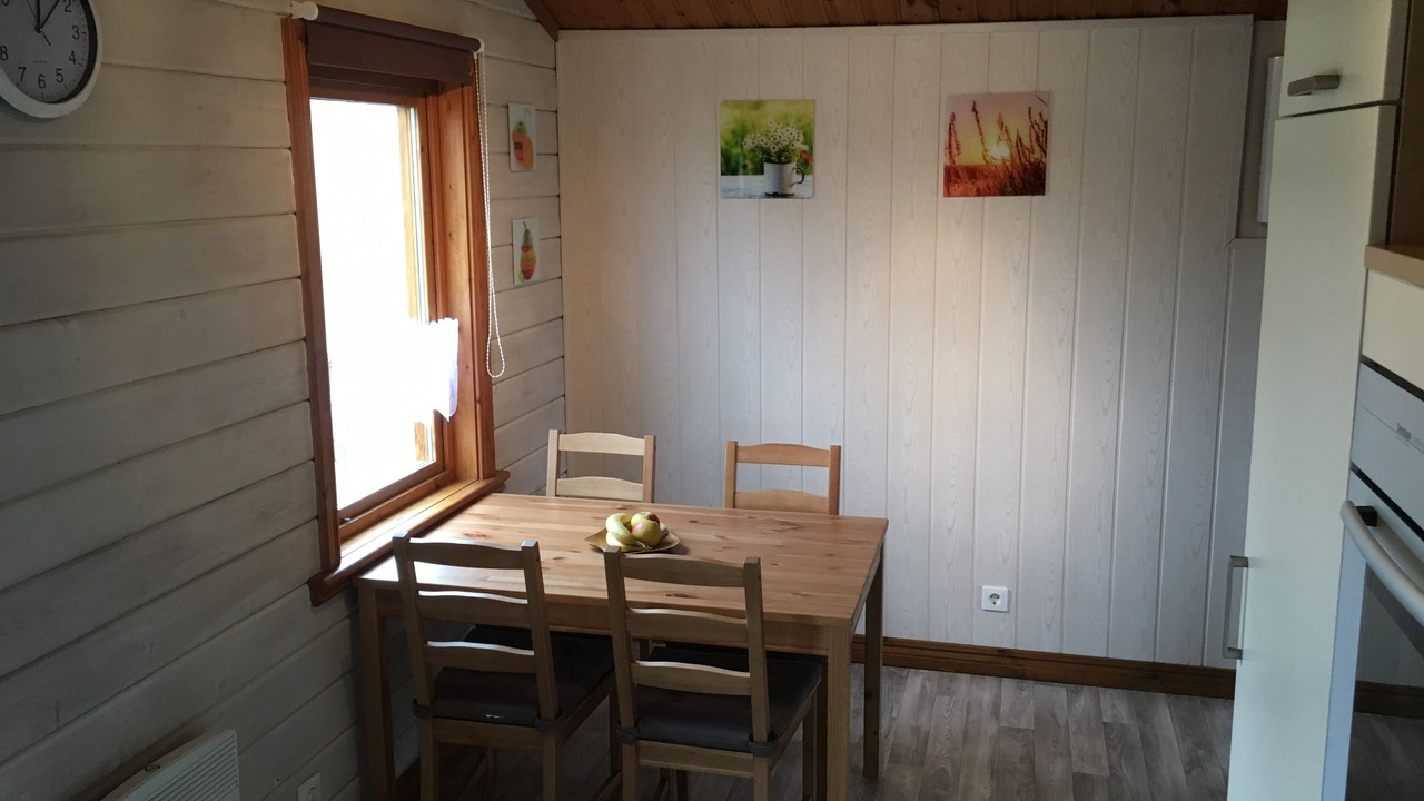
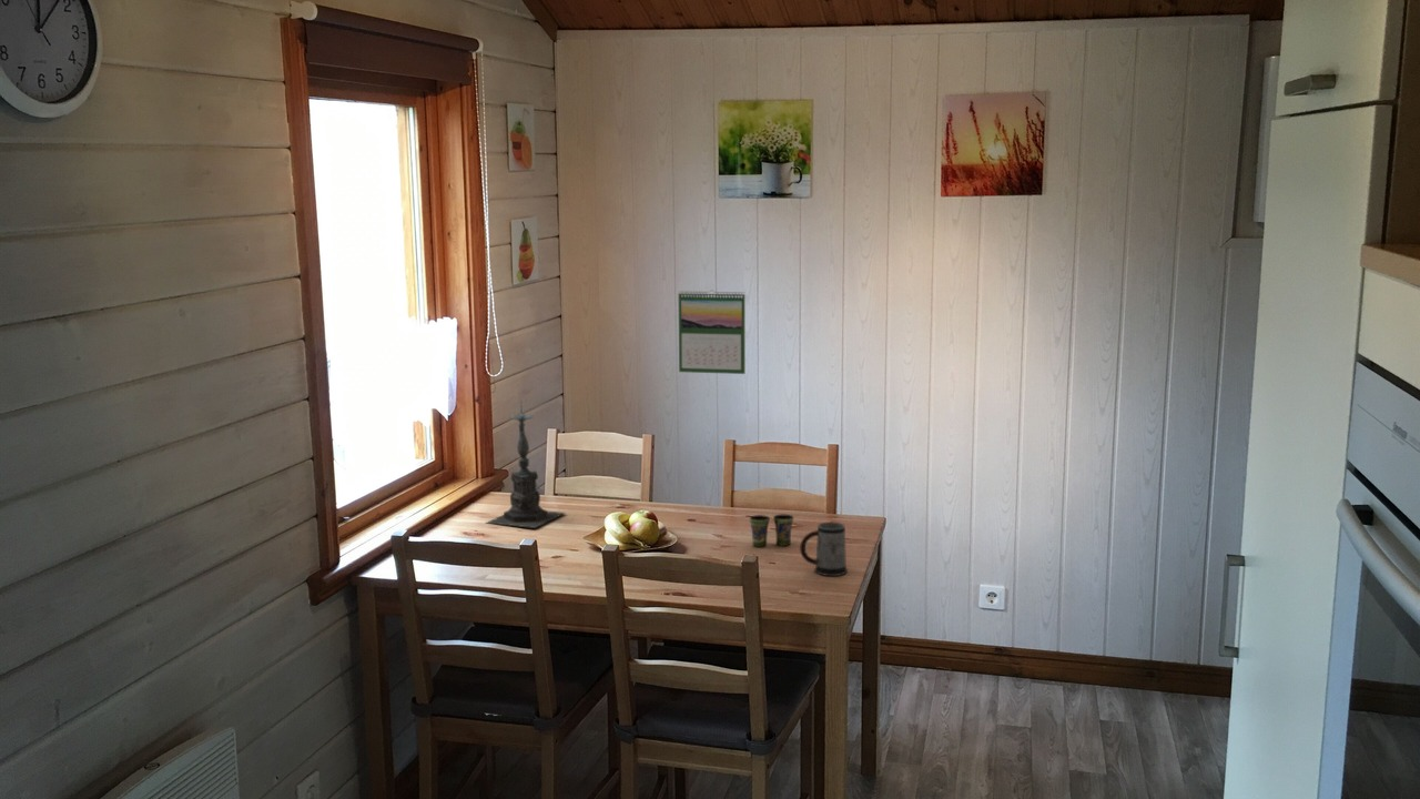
+ candle holder (524, 458)
+ mug (823, 548)
+ cup (775, 530)
+ calendar (711, 331)
